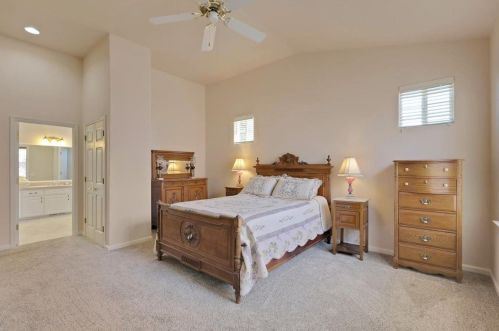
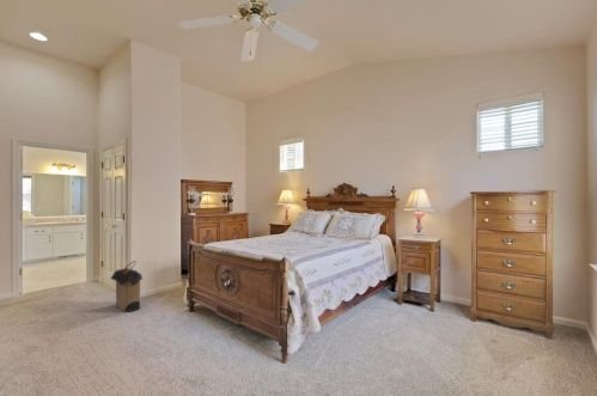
+ laundry hamper (126, 284)
